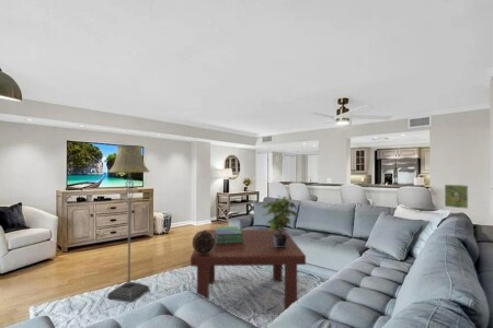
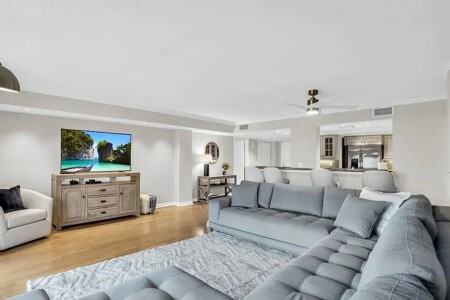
- coffee table (245, 265)
- stack of books (228, 234)
- floor lamp (128, 220)
- potted plant (279, 220)
- decorative sphere (203, 242)
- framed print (456, 196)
